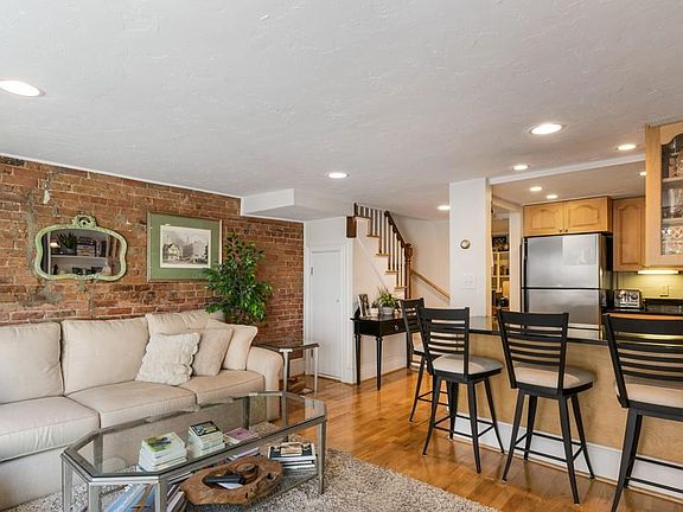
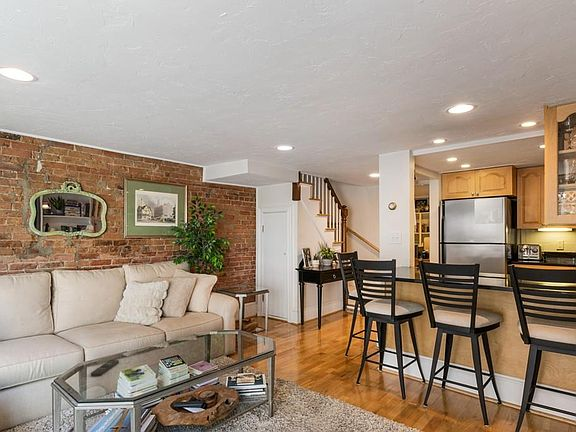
+ remote control (105, 367)
